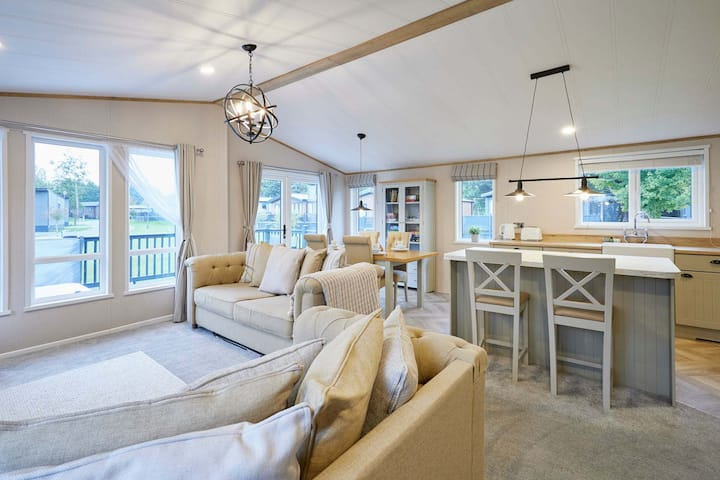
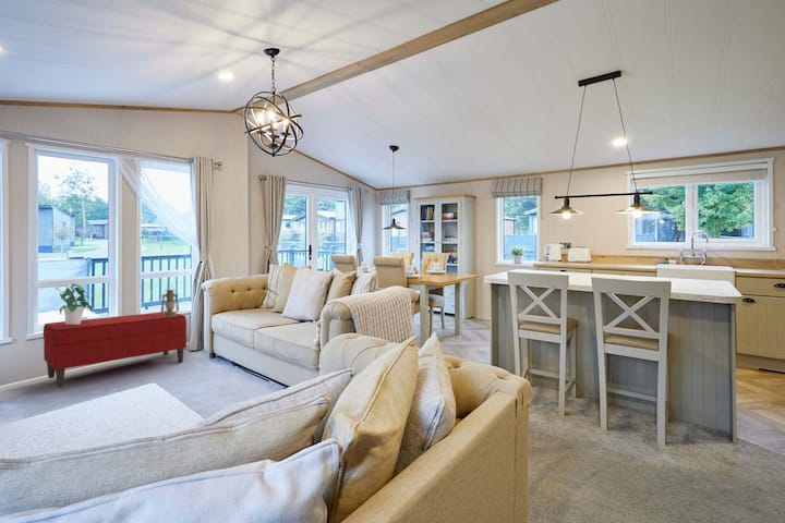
+ potted plant (71, 304)
+ bench (119, 344)
+ lantern (170, 300)
